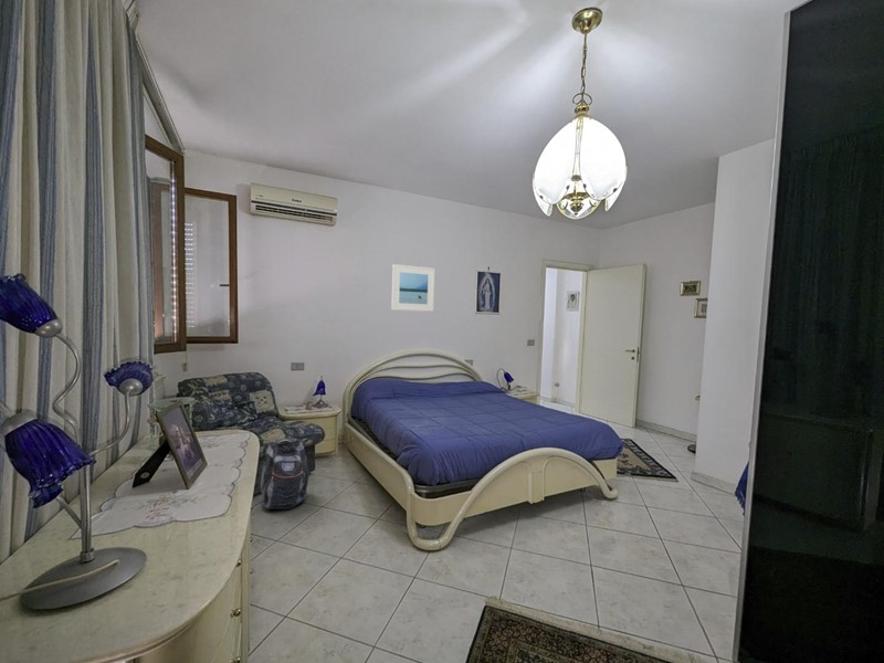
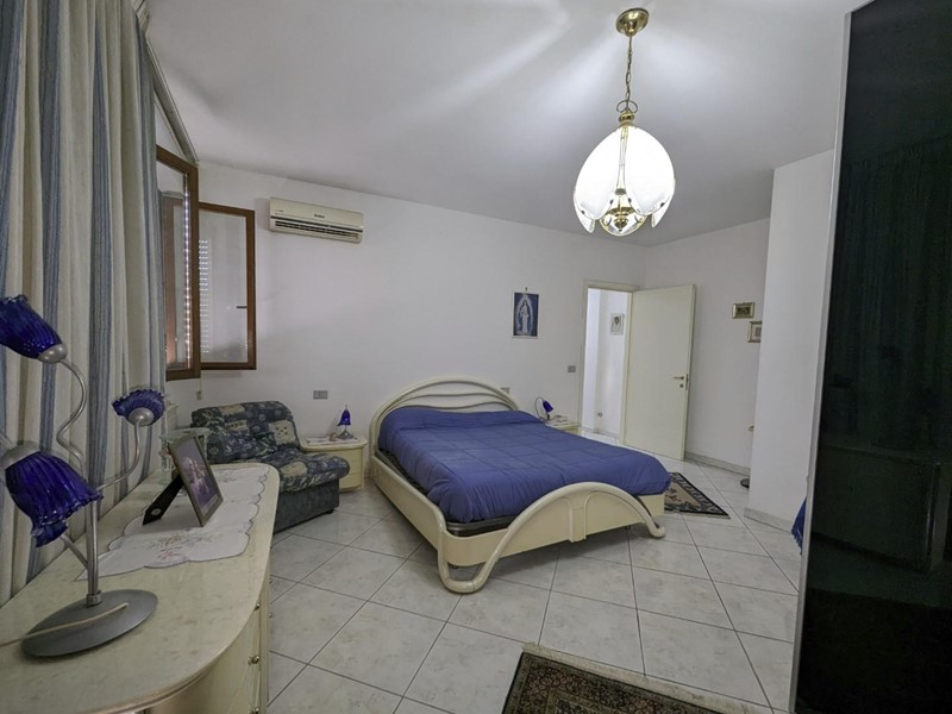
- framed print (413, 288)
- backpack (285, 470)
